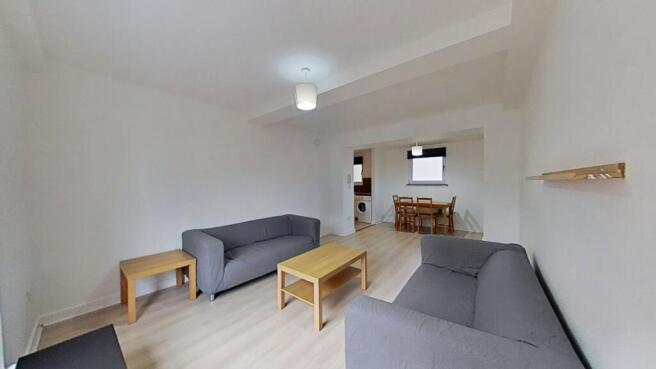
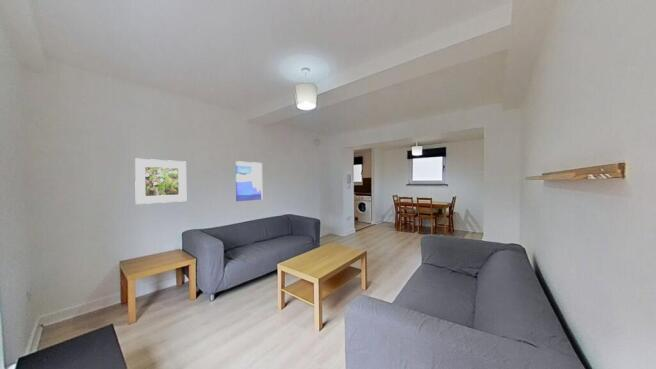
+ wall art (249, 181)
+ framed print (162, 181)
